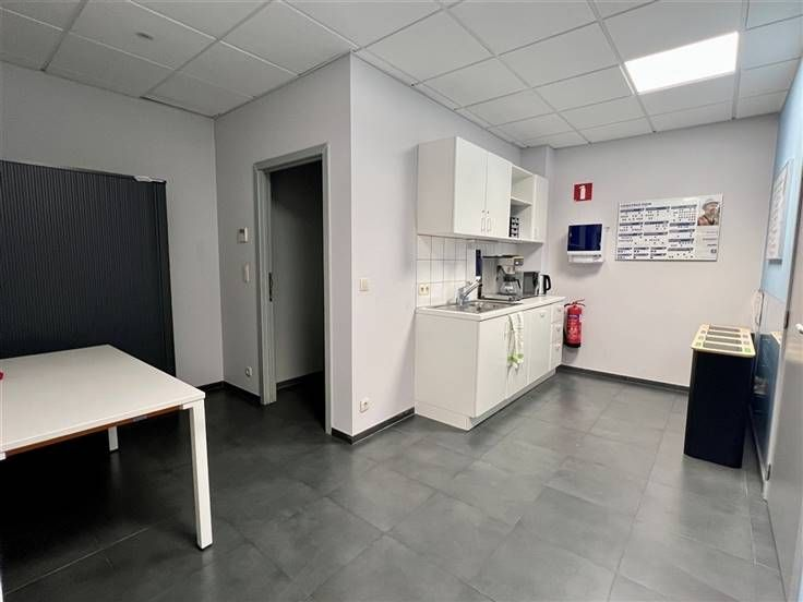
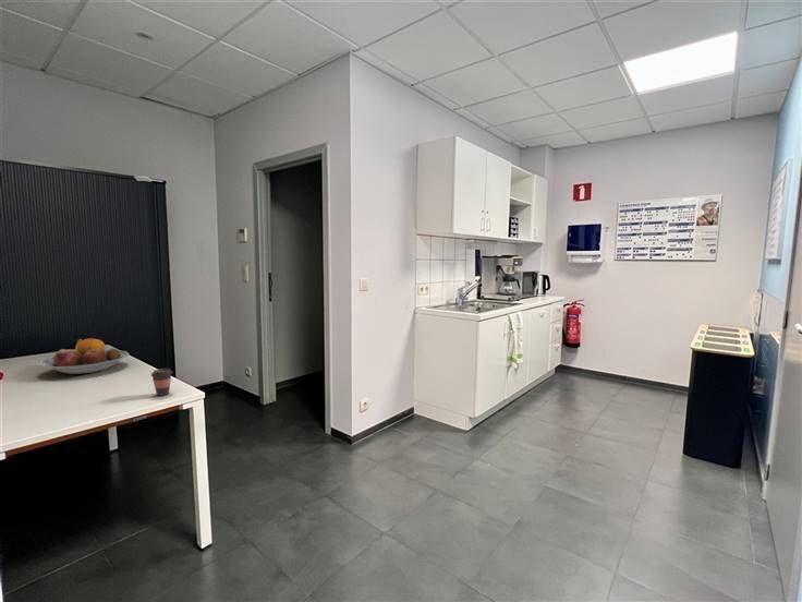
+ fruit bowl (86, 354)
+ coffee cup (161, 382)
